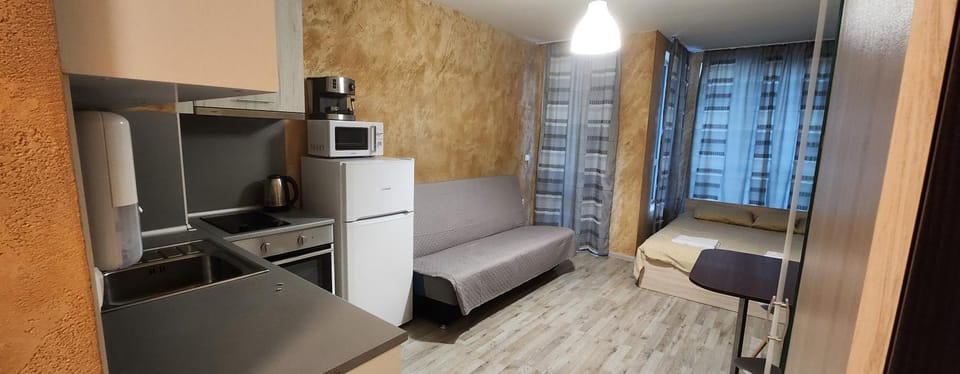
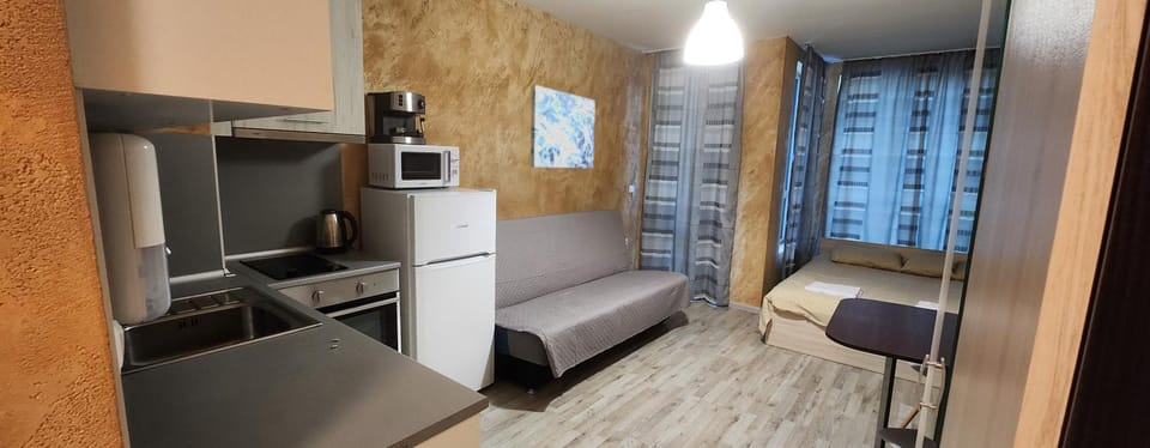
+ wall art (564, 131)
